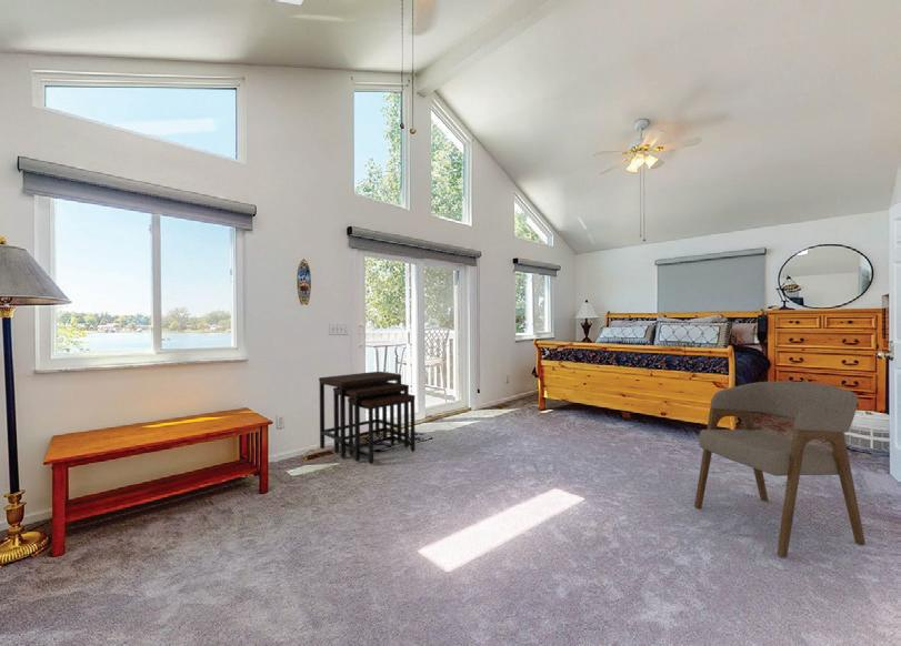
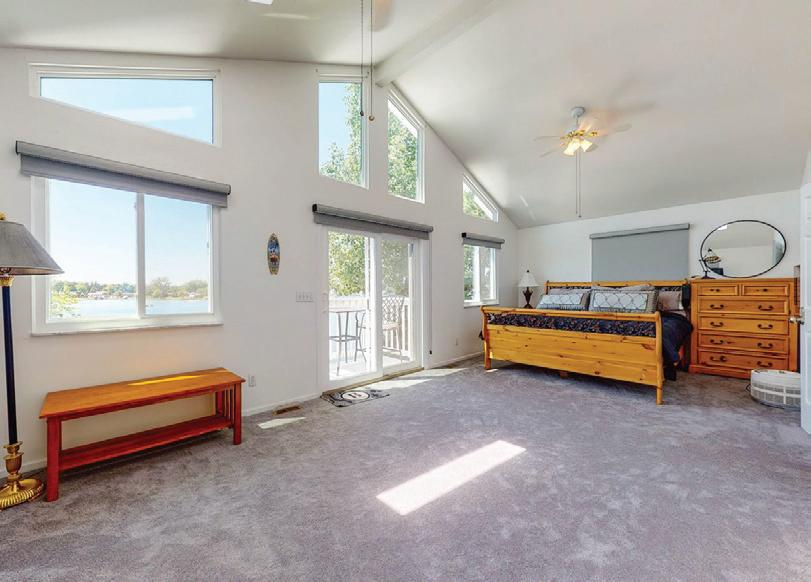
- desk (370, 413)
- armchair (777, 454)
